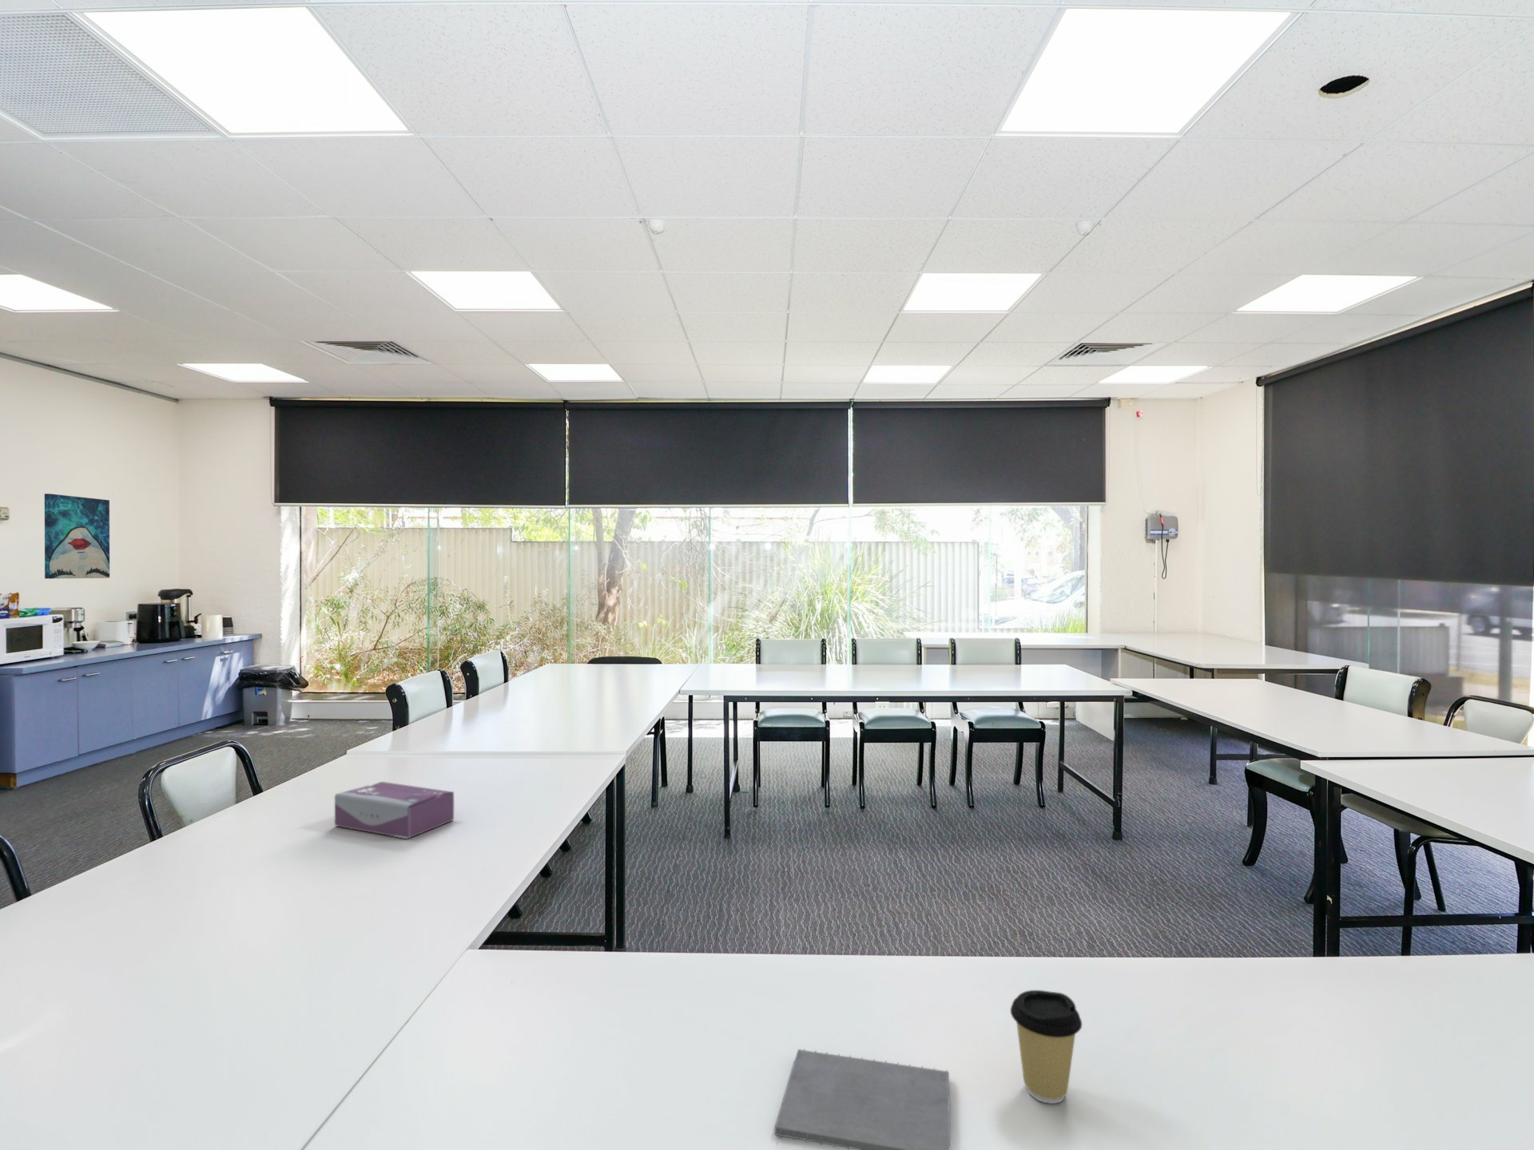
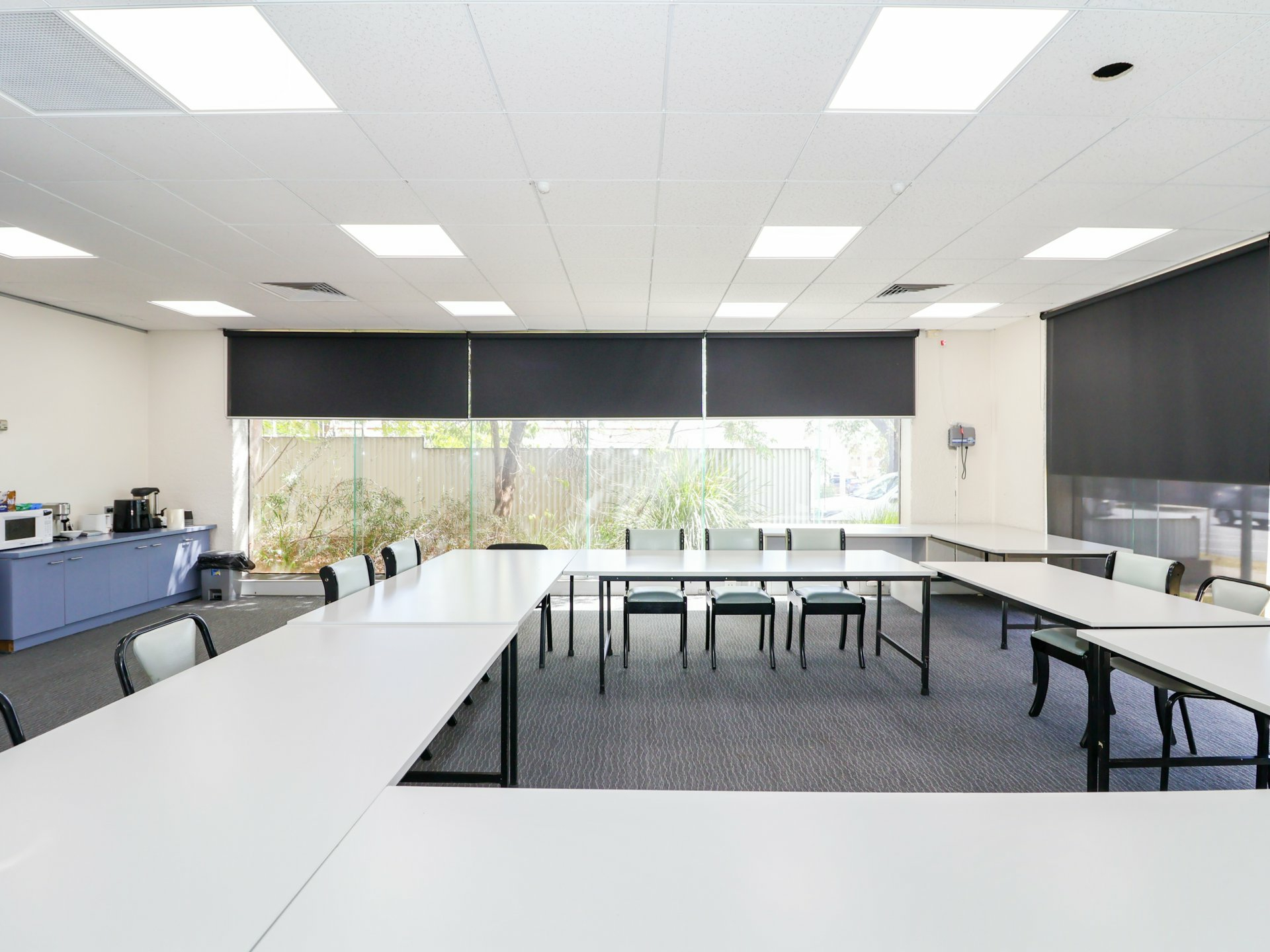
- notepad (866, 1102)
- coffee cup (1045, 1045)
- wall art (79, 538)
- tissue box (395, 807)
